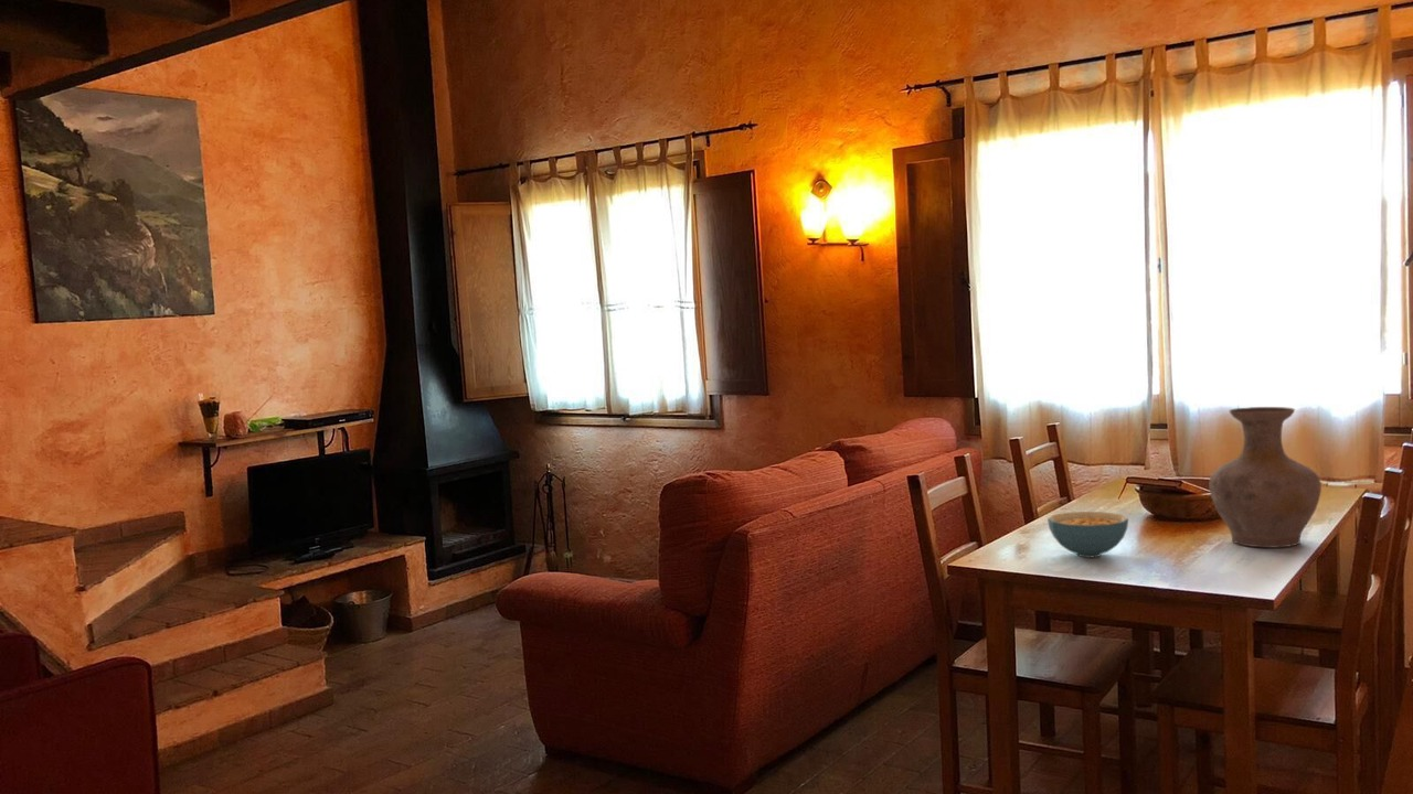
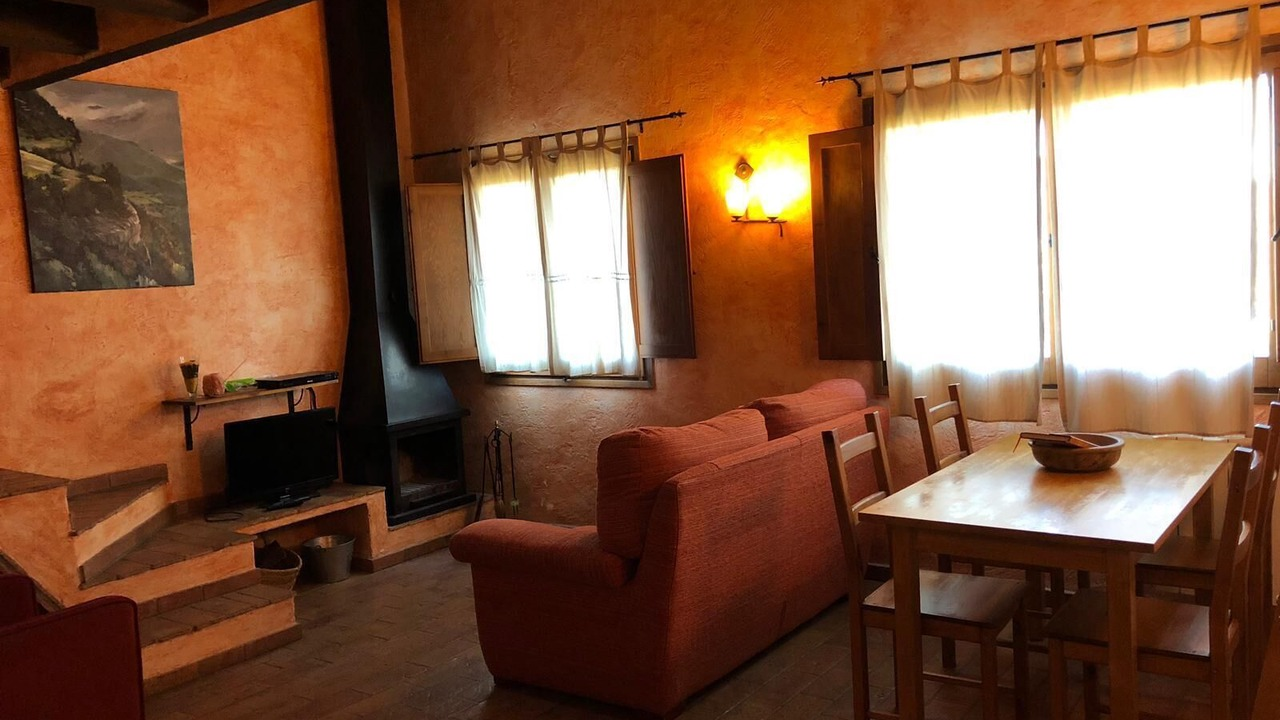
- cereal bowl (1087, 536)
- vase (1263, 475)
